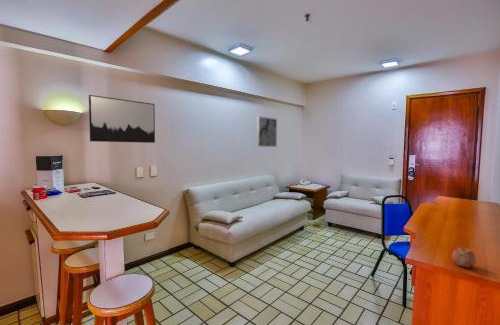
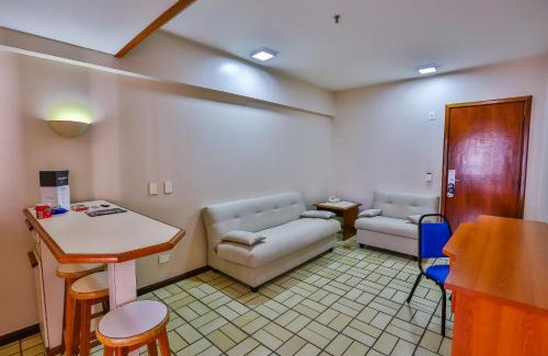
- apple (463, 257)
- wall art (124, 121)
- wall art (267, 132)
